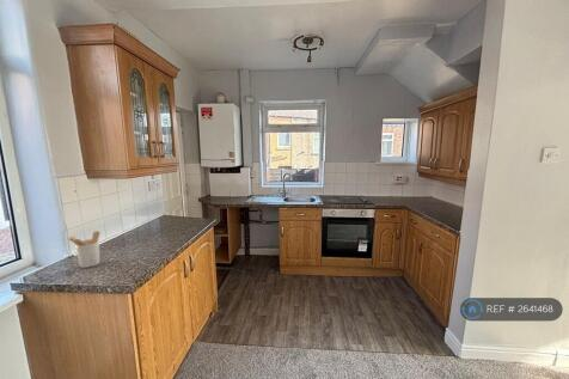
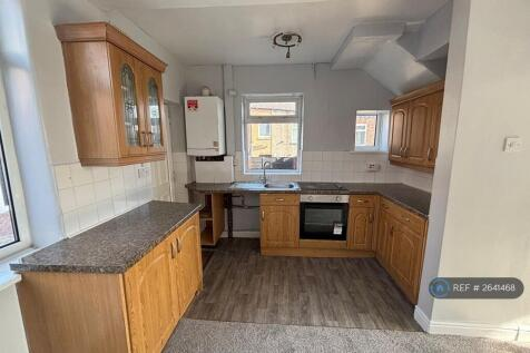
- utensil holder (84, 249)
